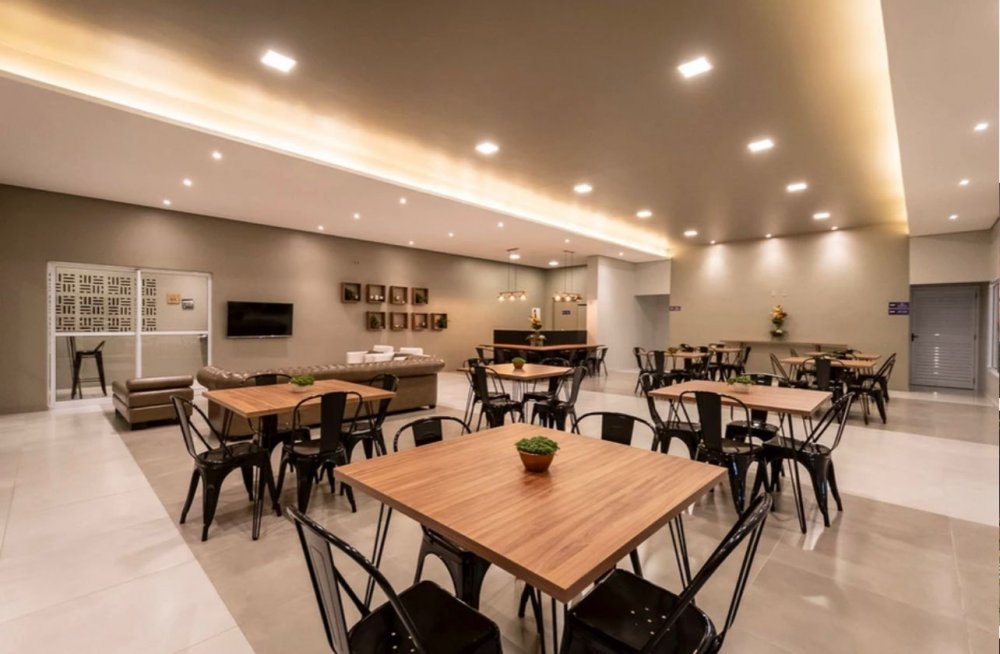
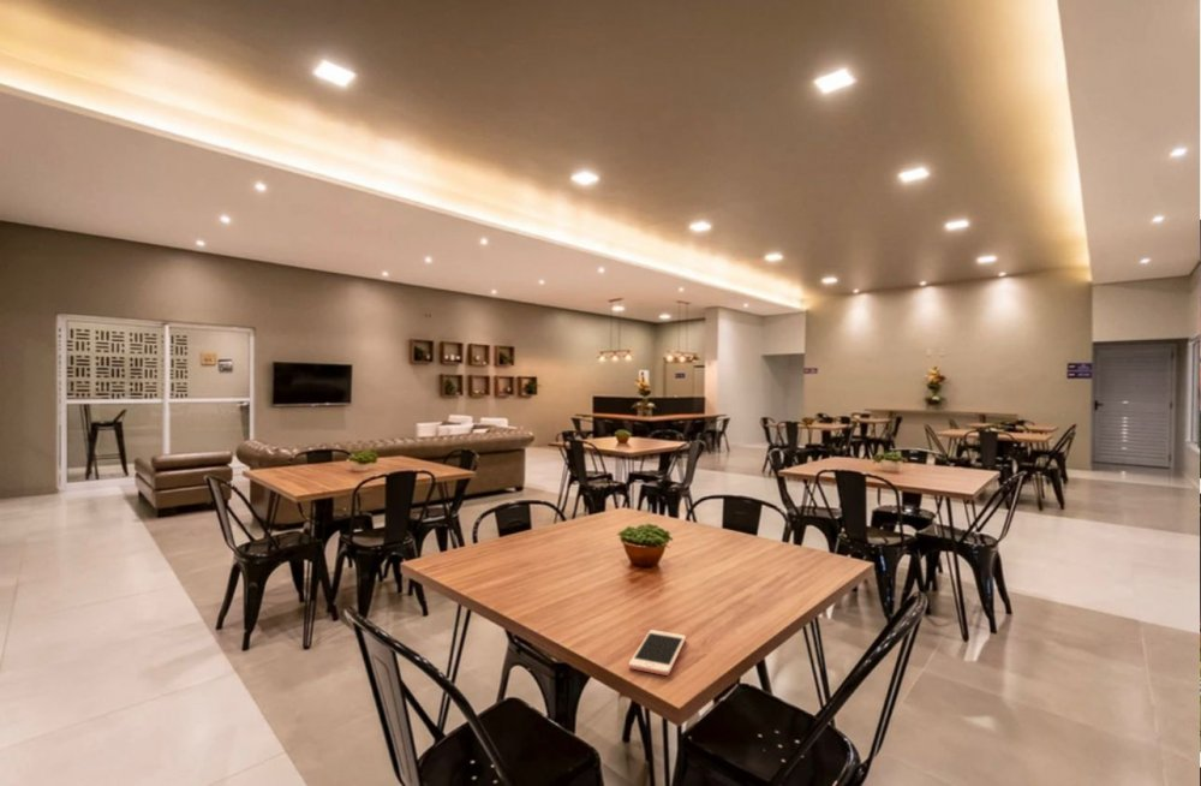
+ cell phone (658, 650)
